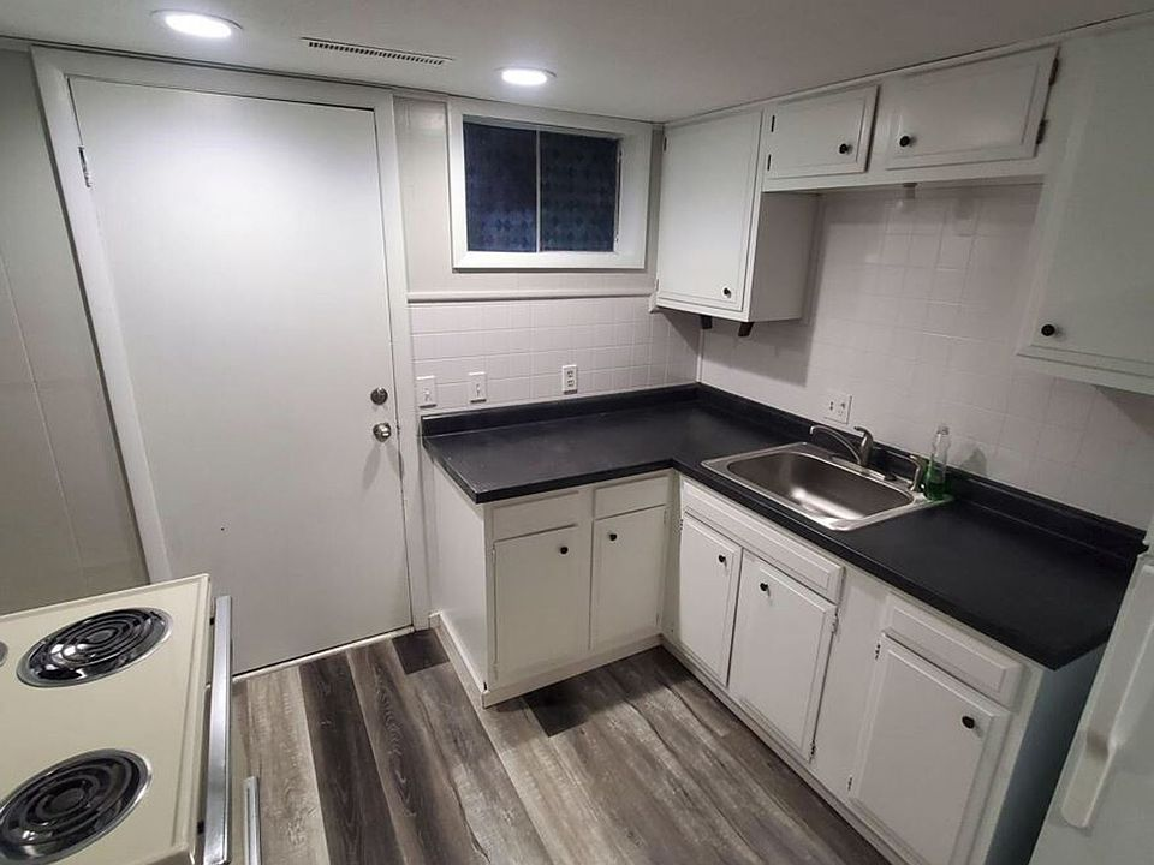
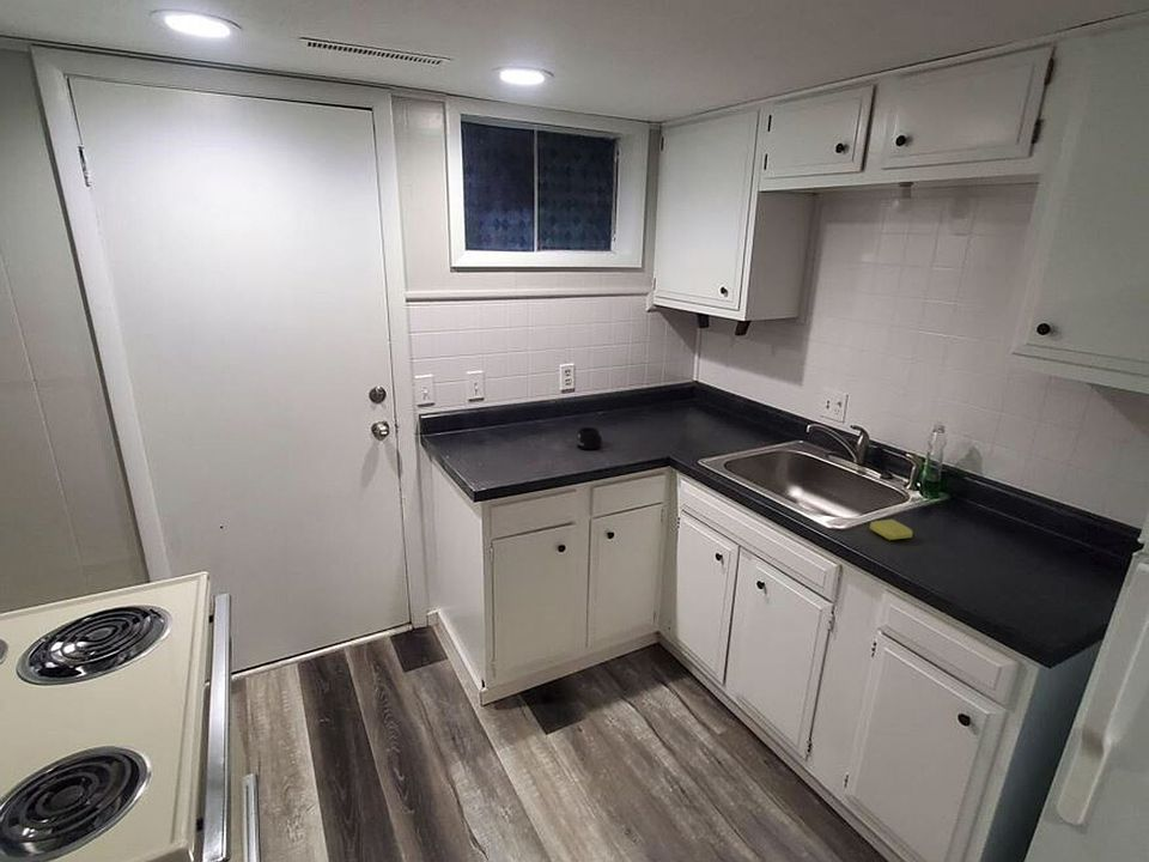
+ mug (590, 438)
+ soap bar (890, 529)
